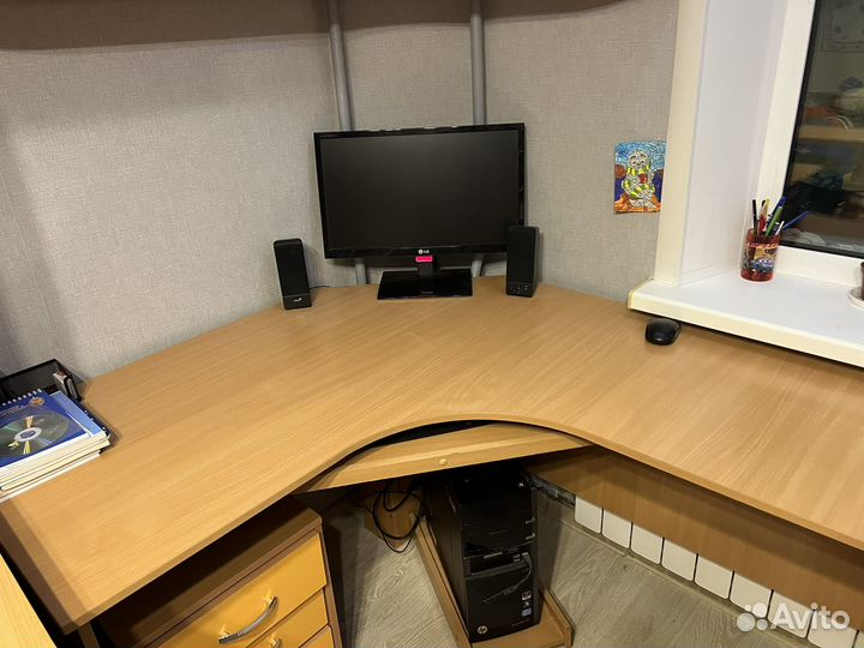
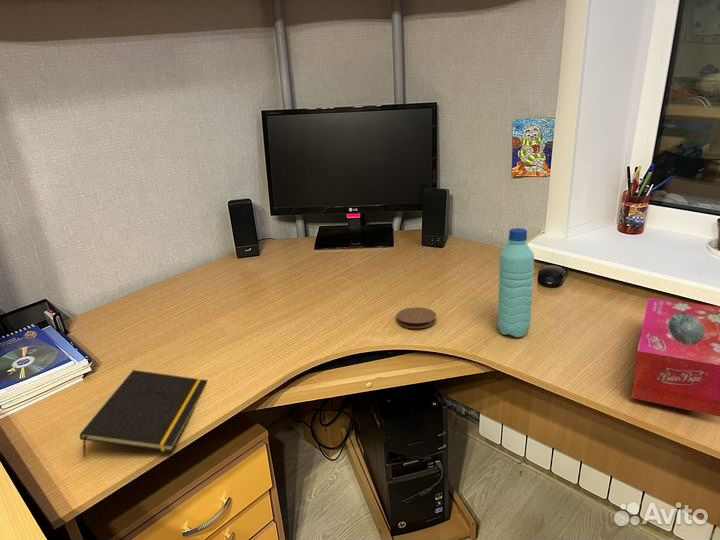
+ water bottle (515, 282)
+ coaster (416, 317)
+ tissue box (682, 350)
+ notepad (150, 406)
